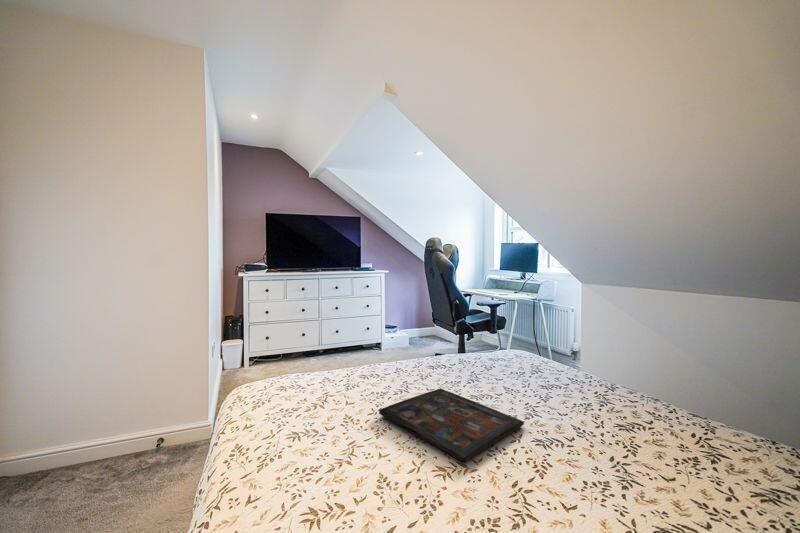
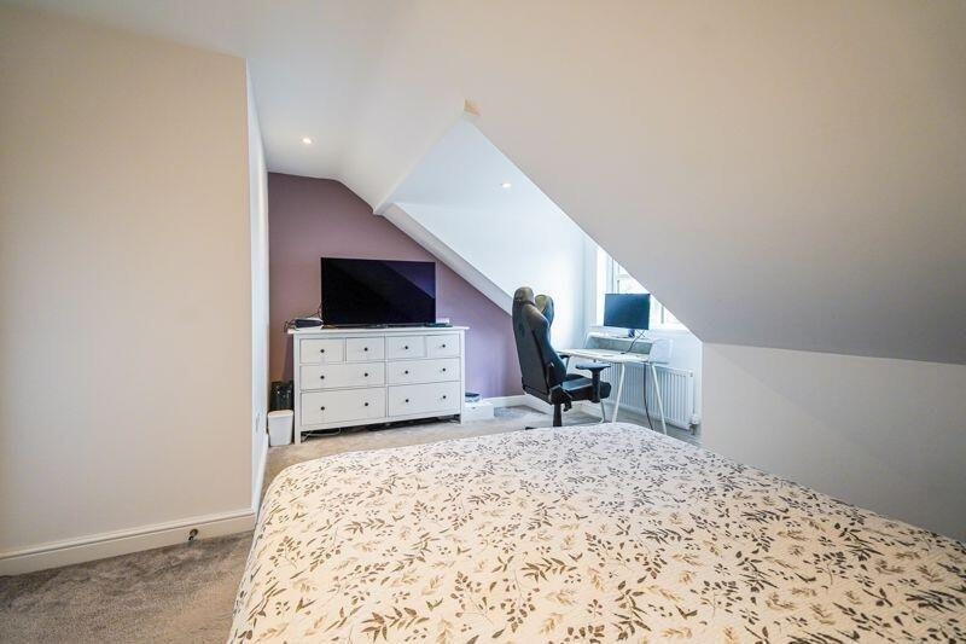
- decorative tray (449, 417)
